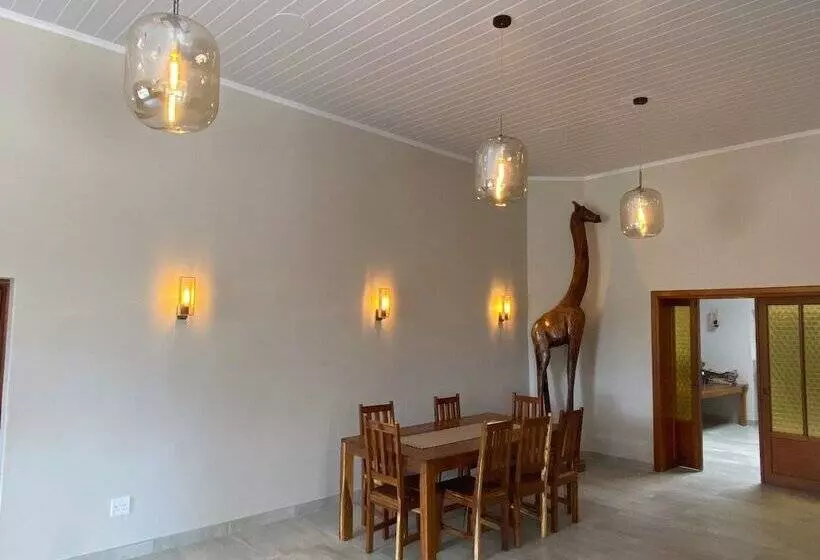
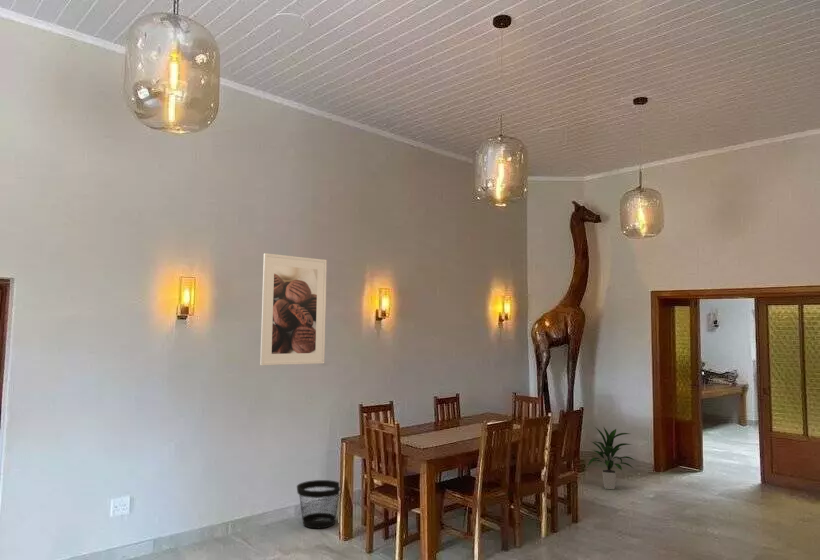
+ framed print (294, 310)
+ wastebasket (319, 504)
+ indoor plant (610, 456)
